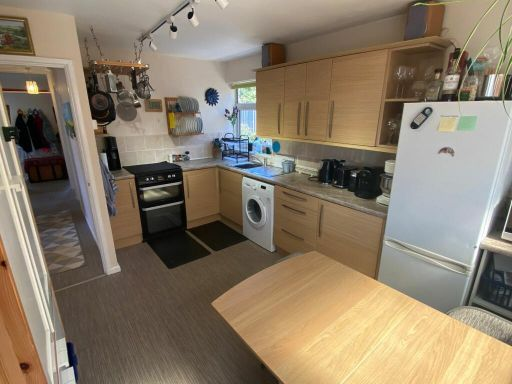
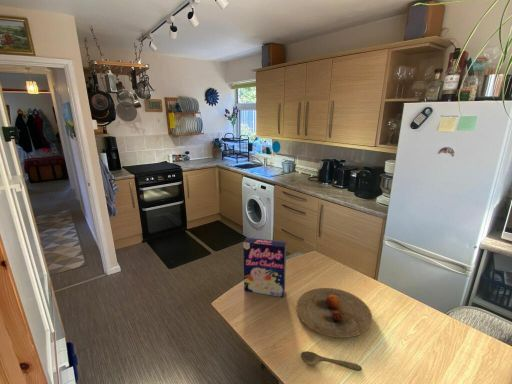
+ plate (333, 307)
+ spoon (330, 361)
+ cereal box (264, 266)
